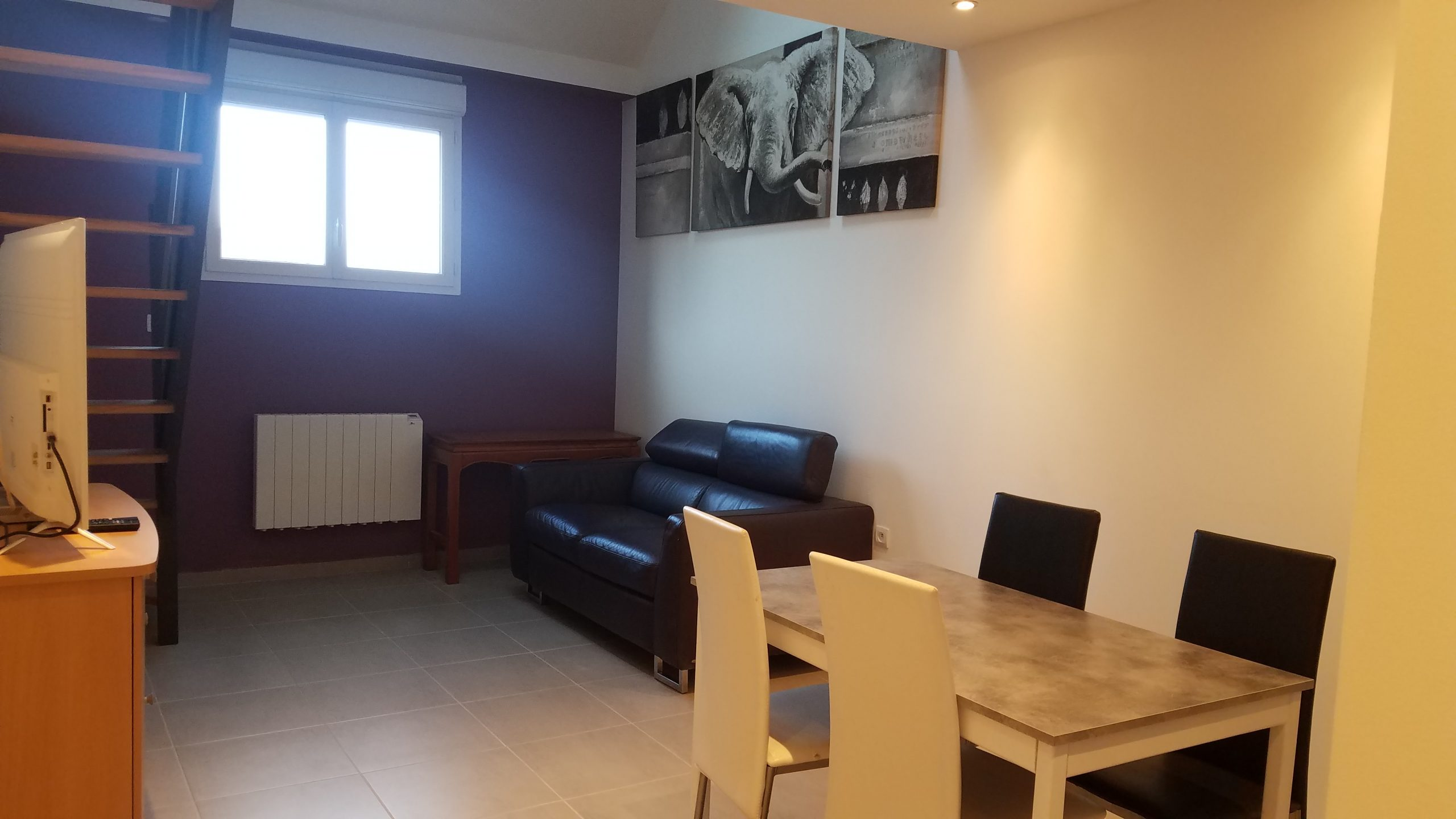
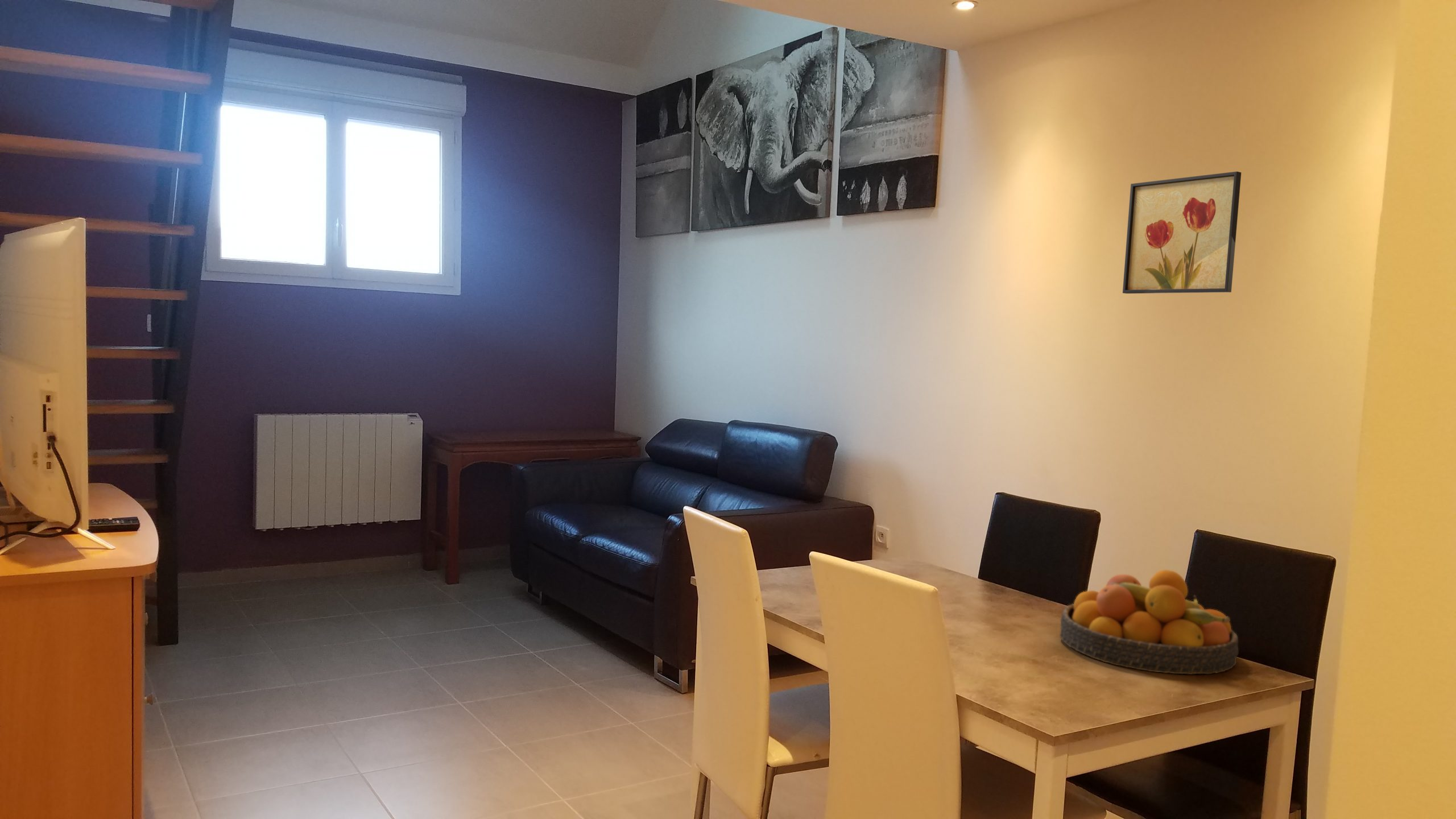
+ fruit bowl (1148, 612)
+ wall art (1180, 235)
